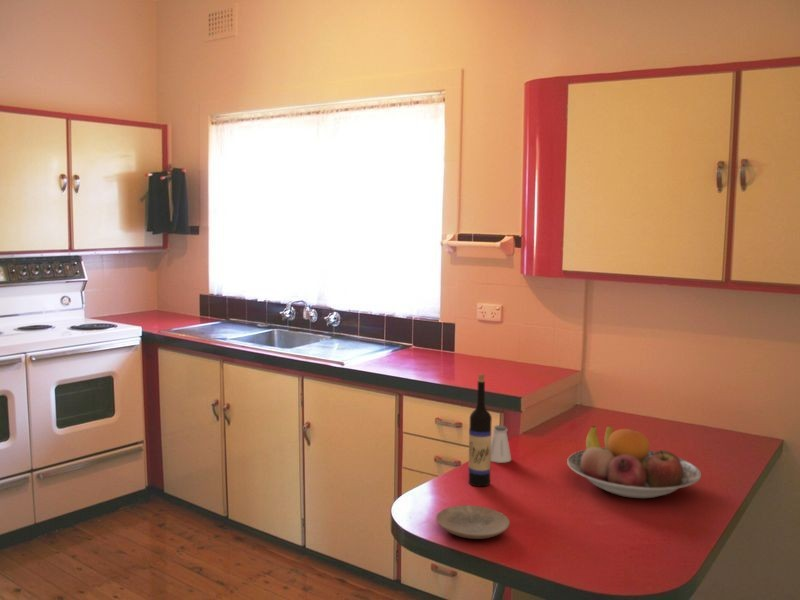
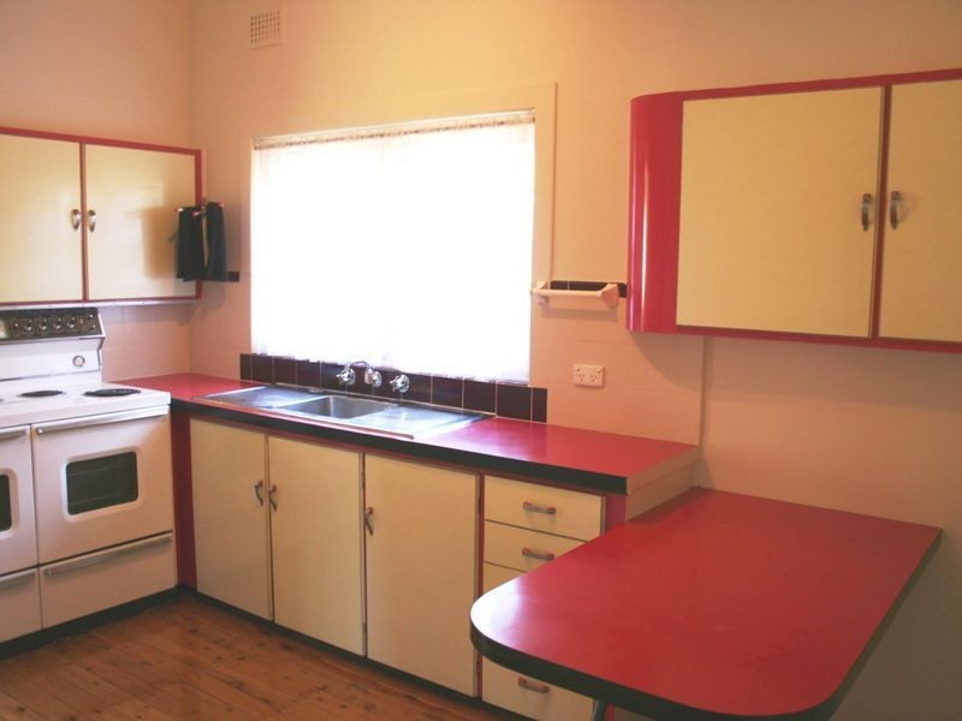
- saltshaker (499, 442)
- wine bottle (480, 429)
- plate (472, 524)
- fruit bowl (632, 461)
